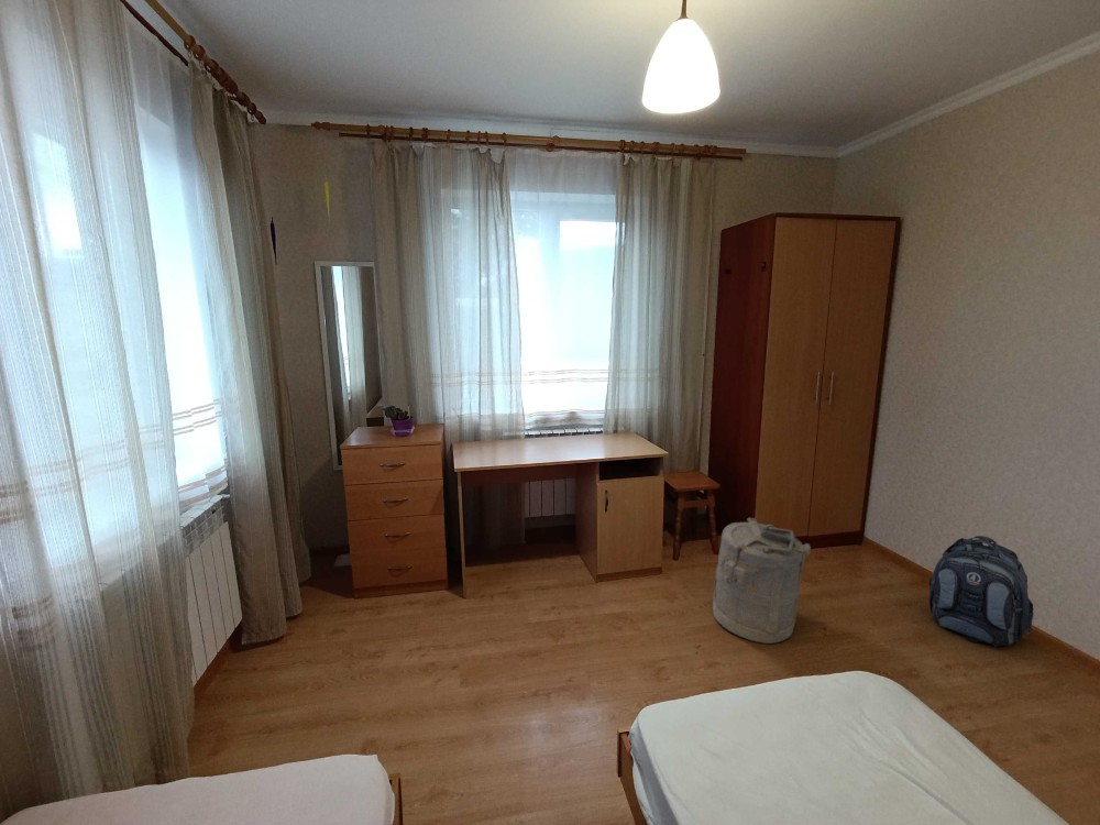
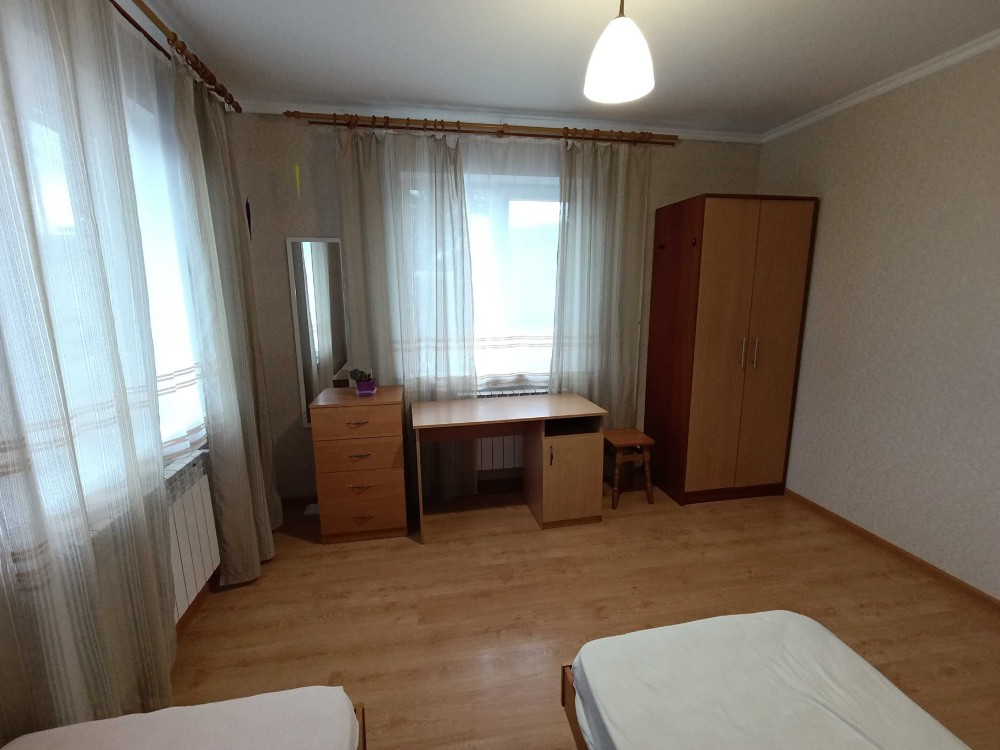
- backpack (980, 582)
- laundry hamper (752, 575)
